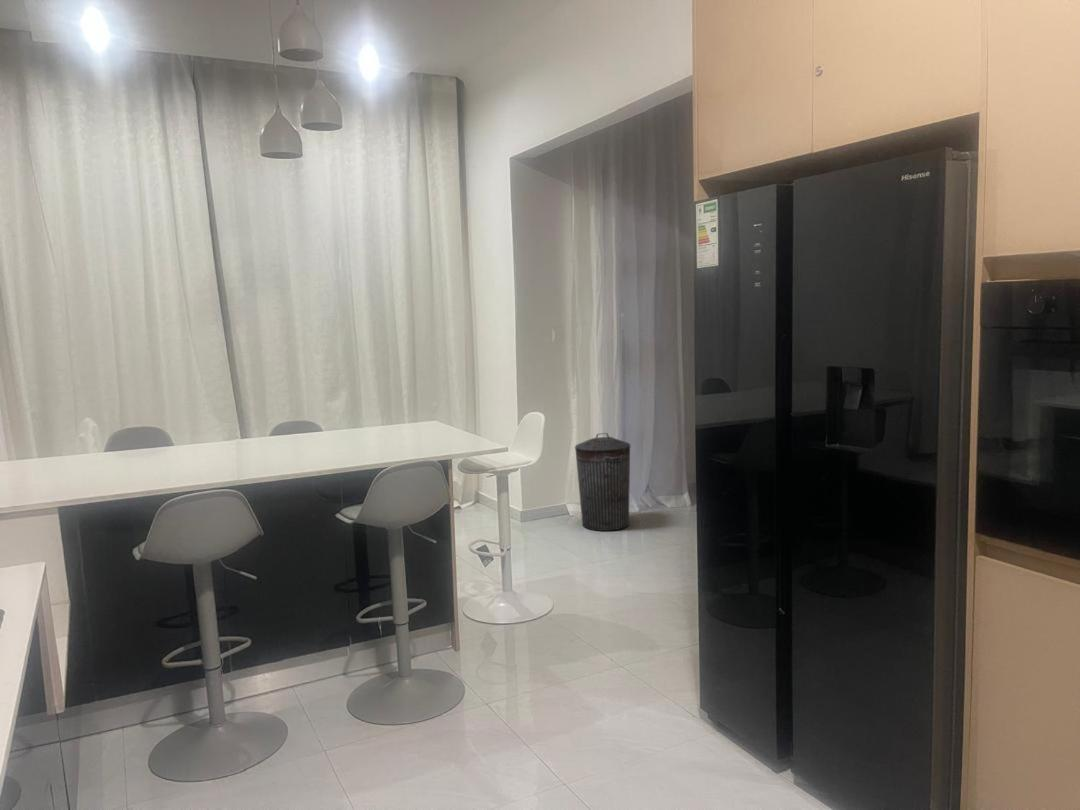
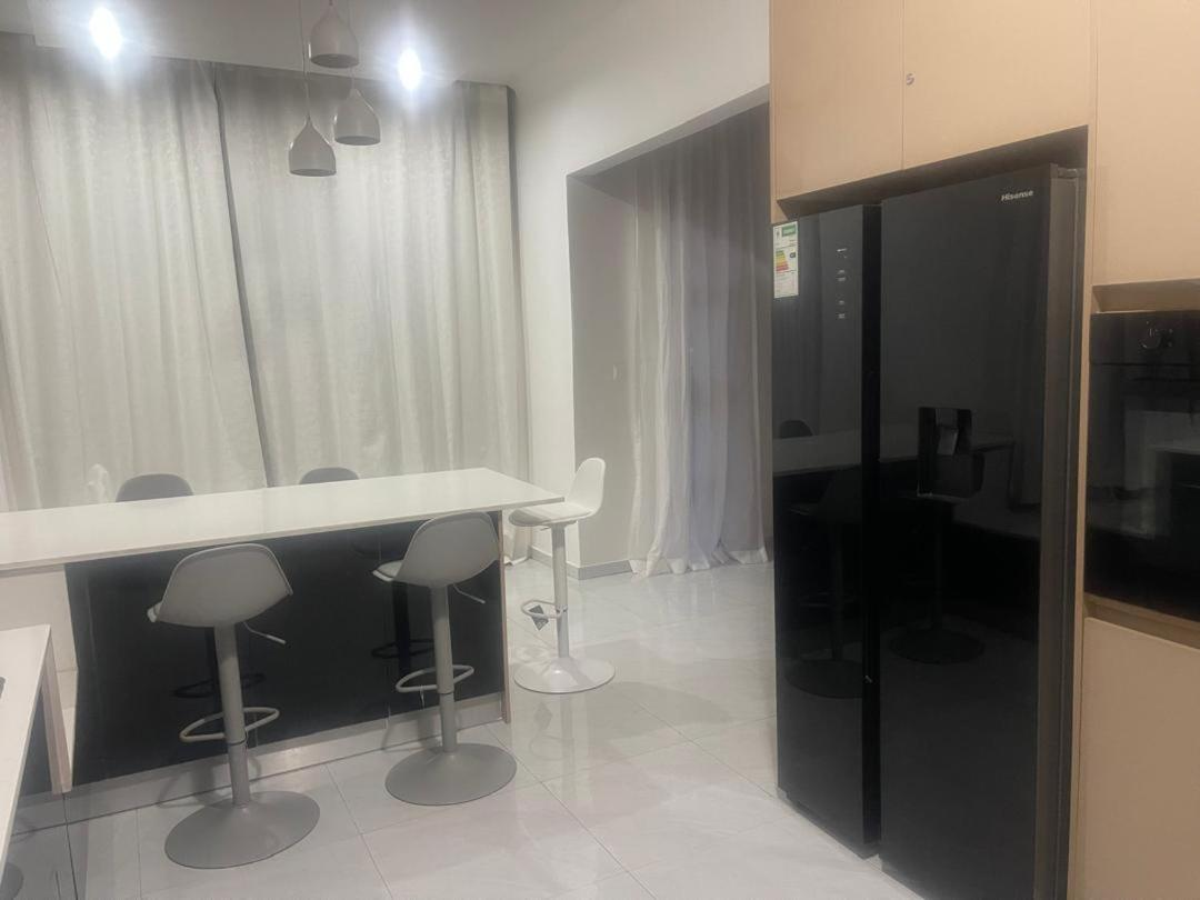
- trash can (603, 479)
